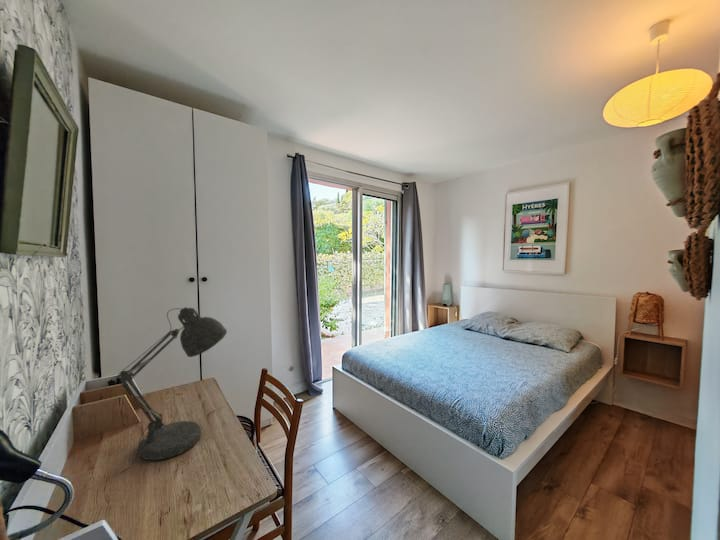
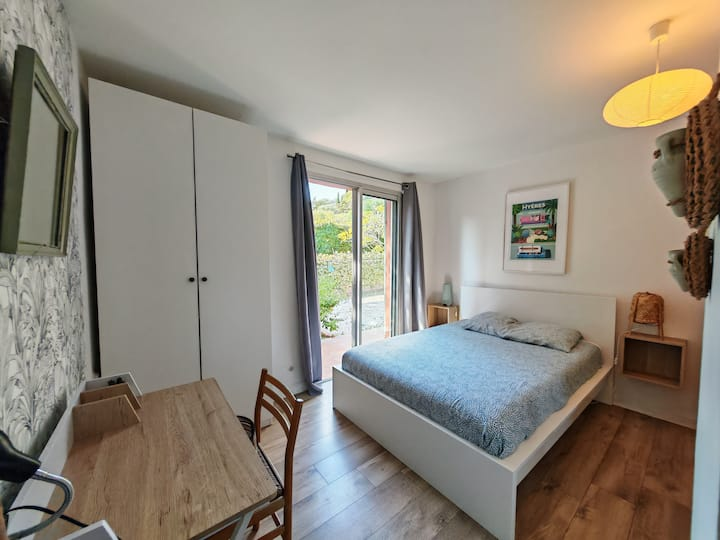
- desk lamp (188, 356)
